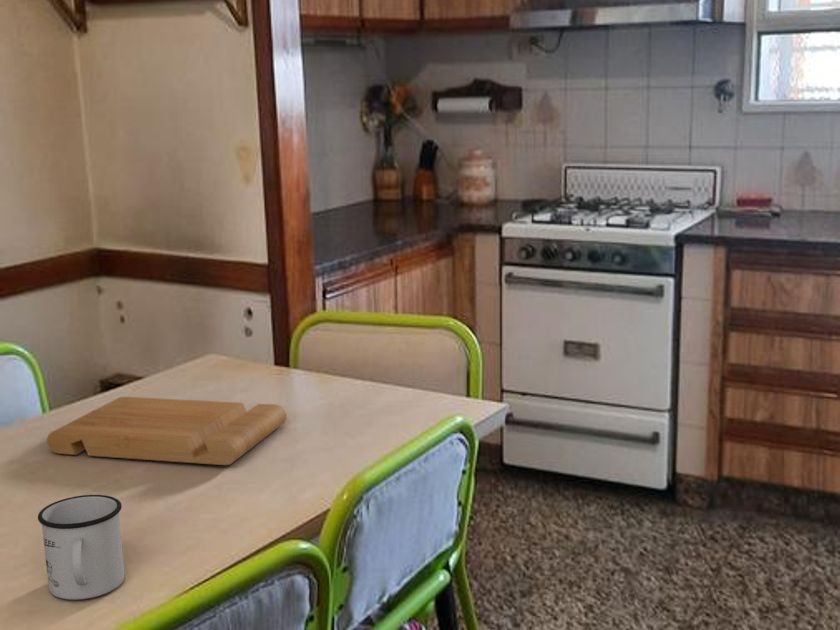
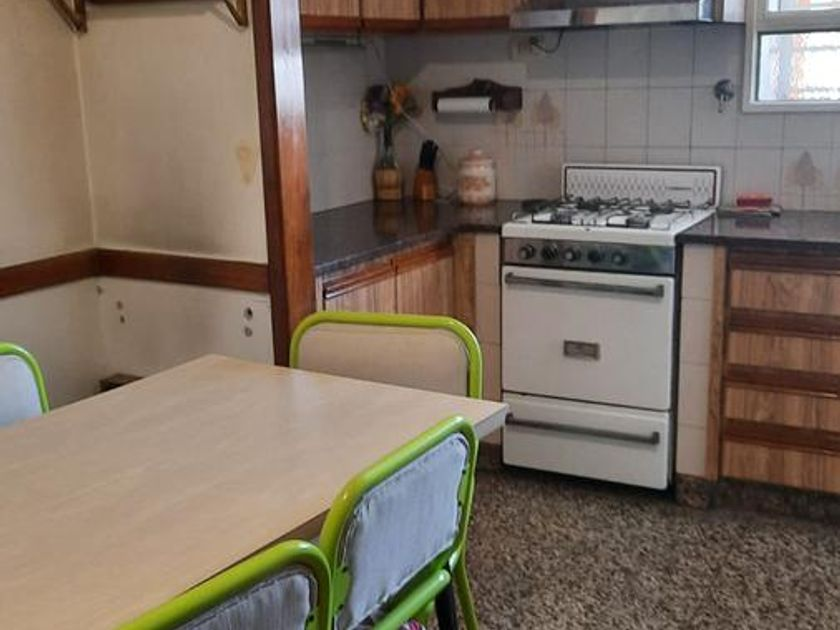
- cutting board (170, 428)
- mug (82, 552)
